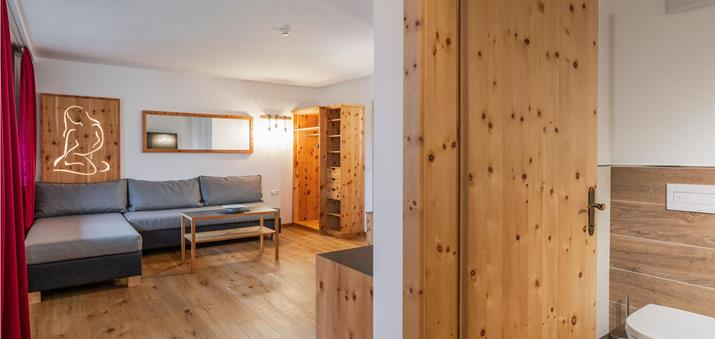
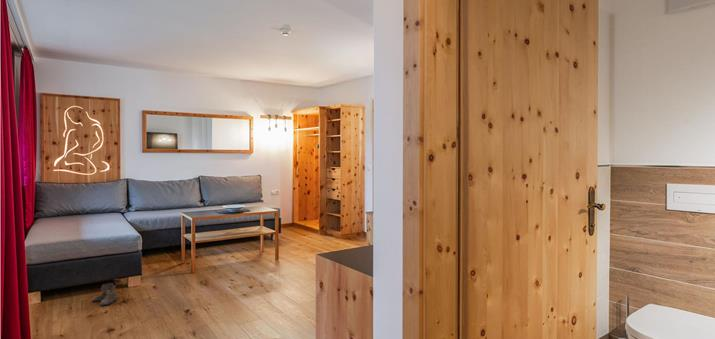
+ boots (105, 293)
